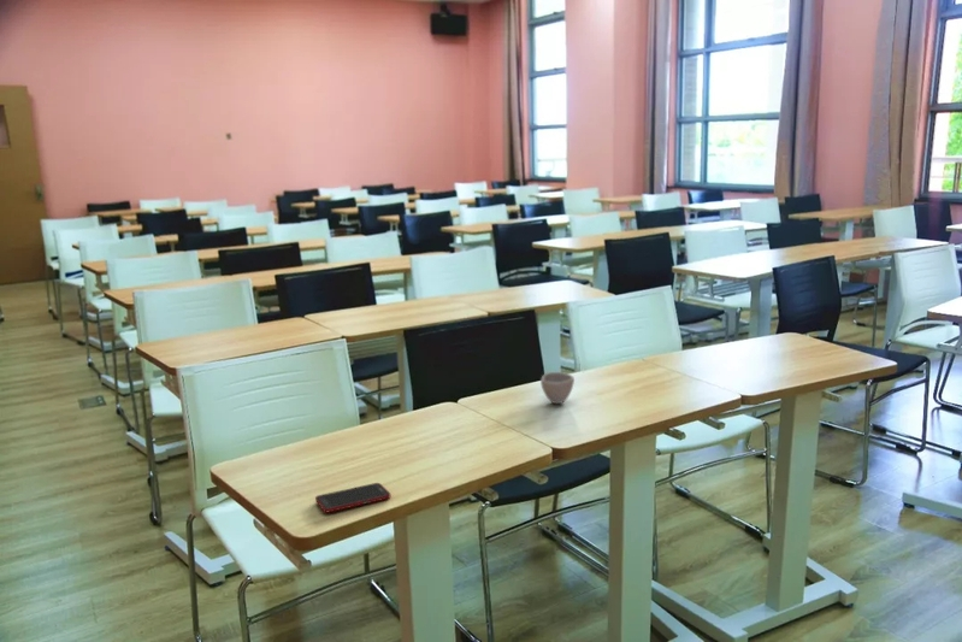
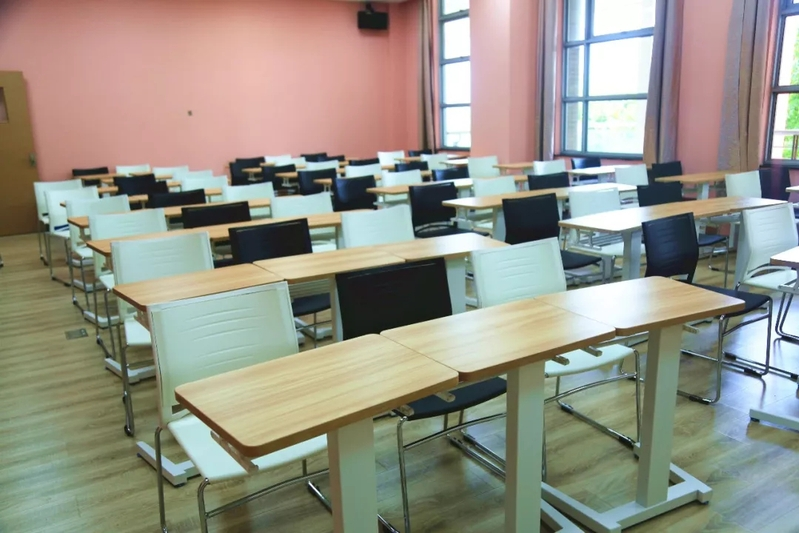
- cell phone (353, 497)
- cup (554, 388)
